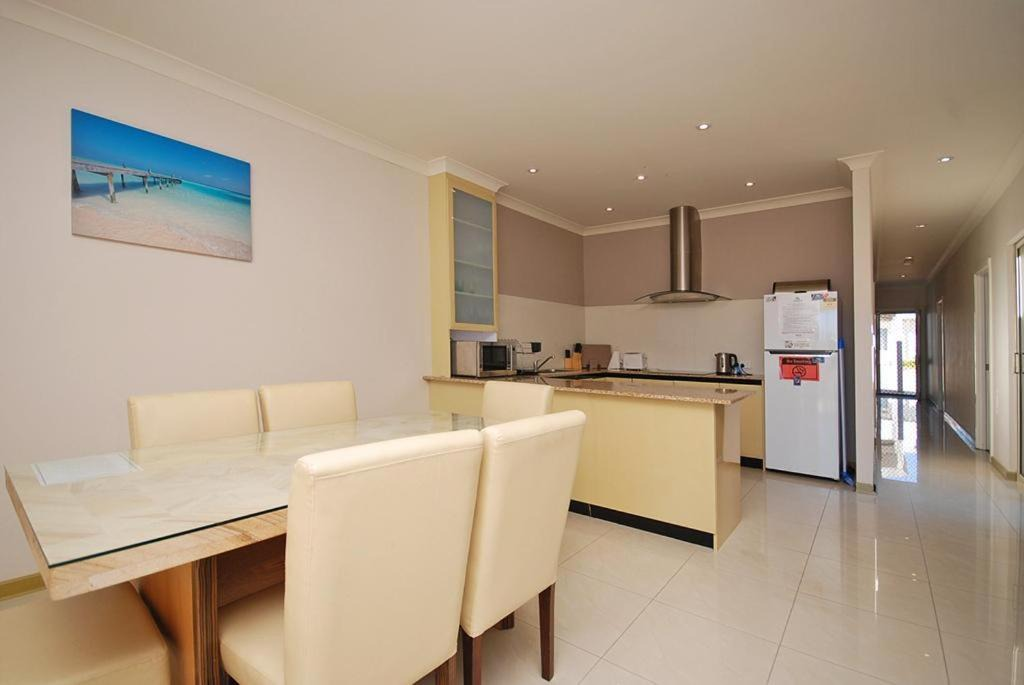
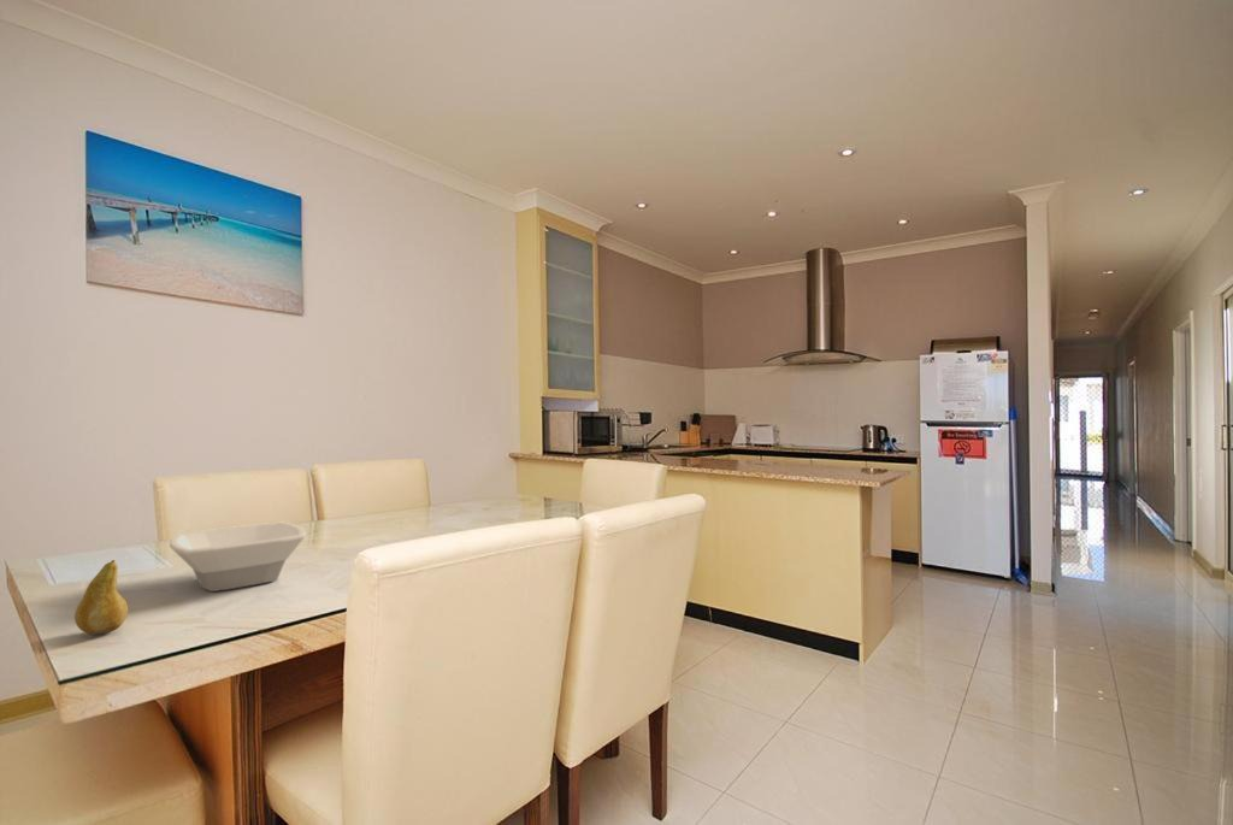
+ bowl (240, 556)
+ fruit (101, 597)
